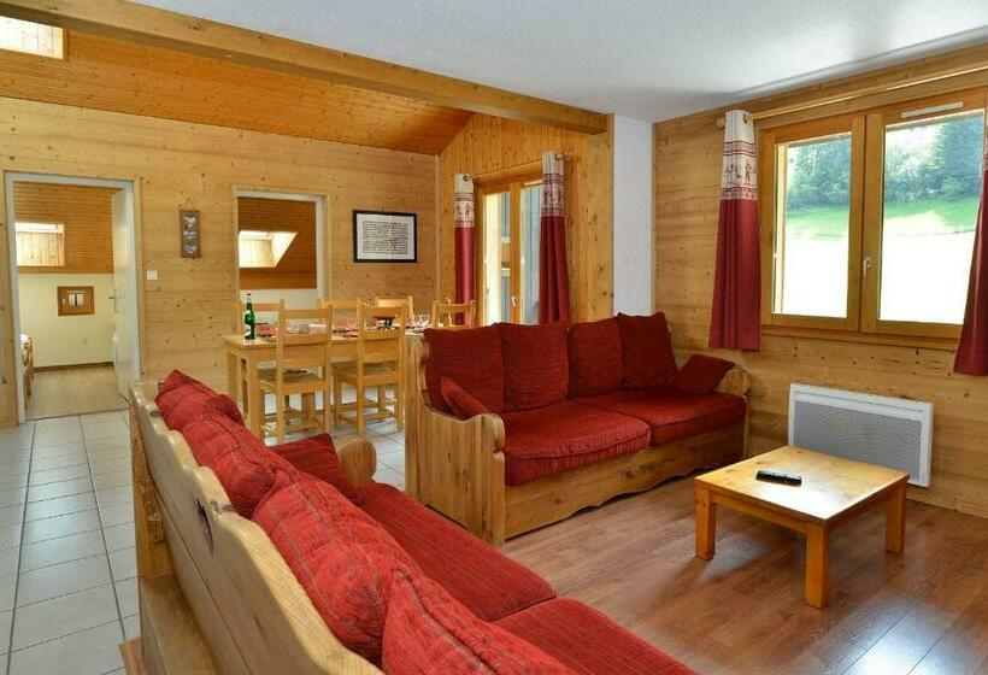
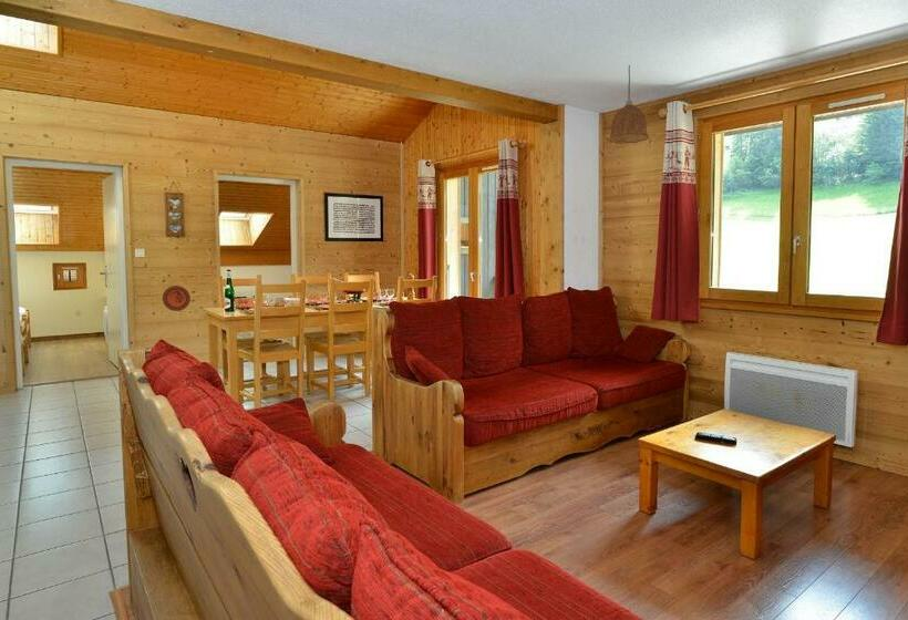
+ decorative plate (176, 298)
+ pendant lamp (628, 102)
